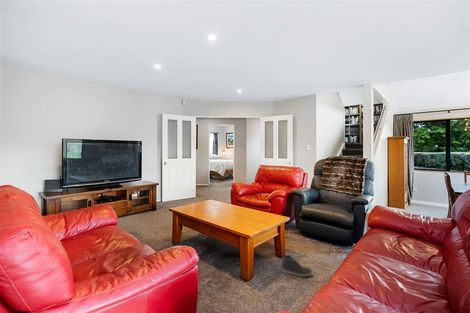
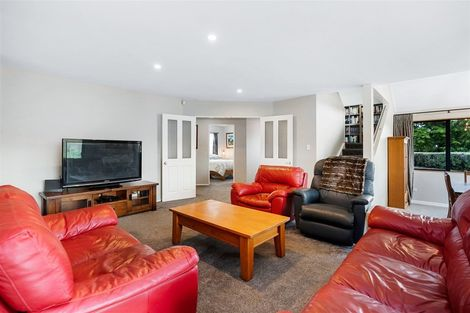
- sneaker (296, 265)
